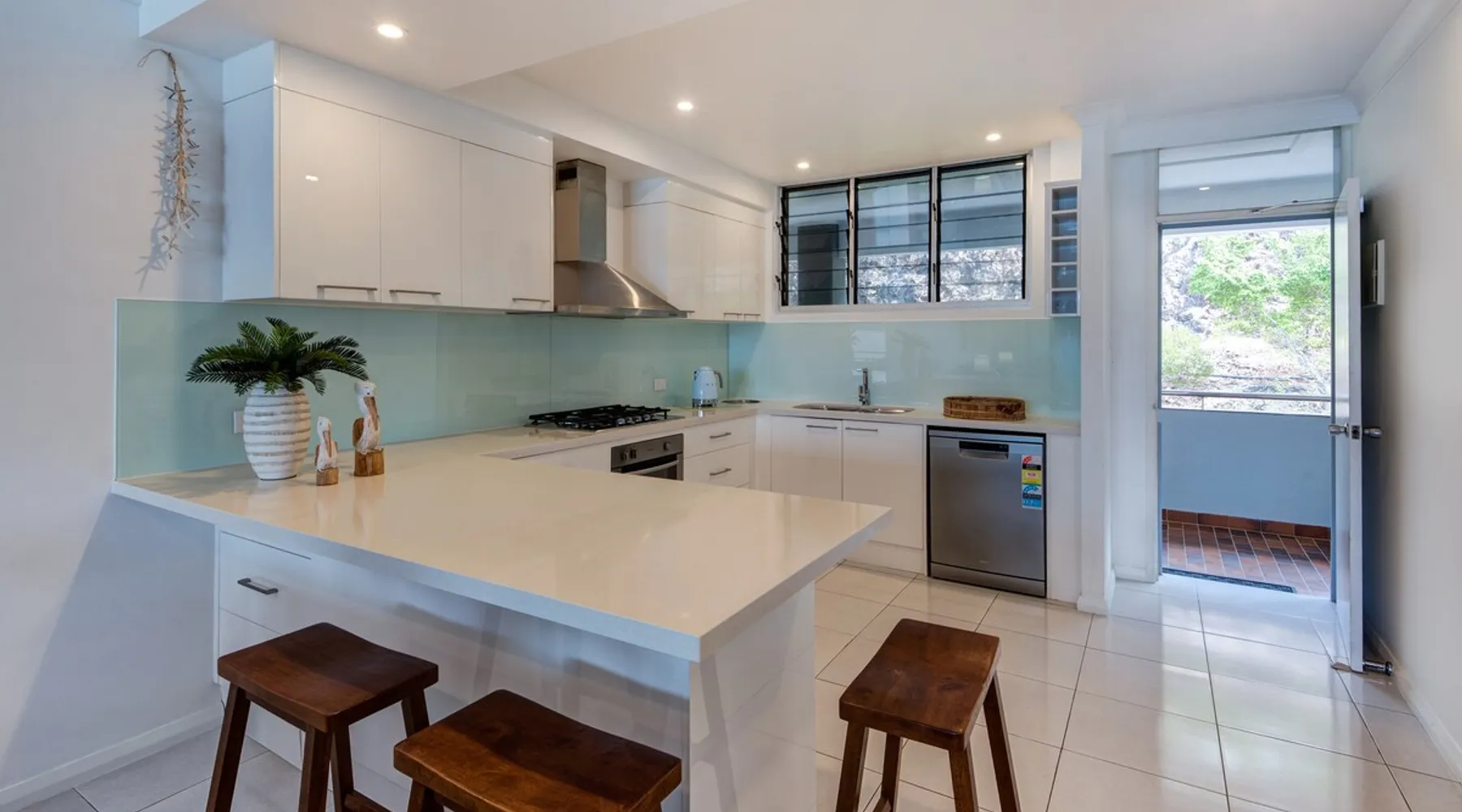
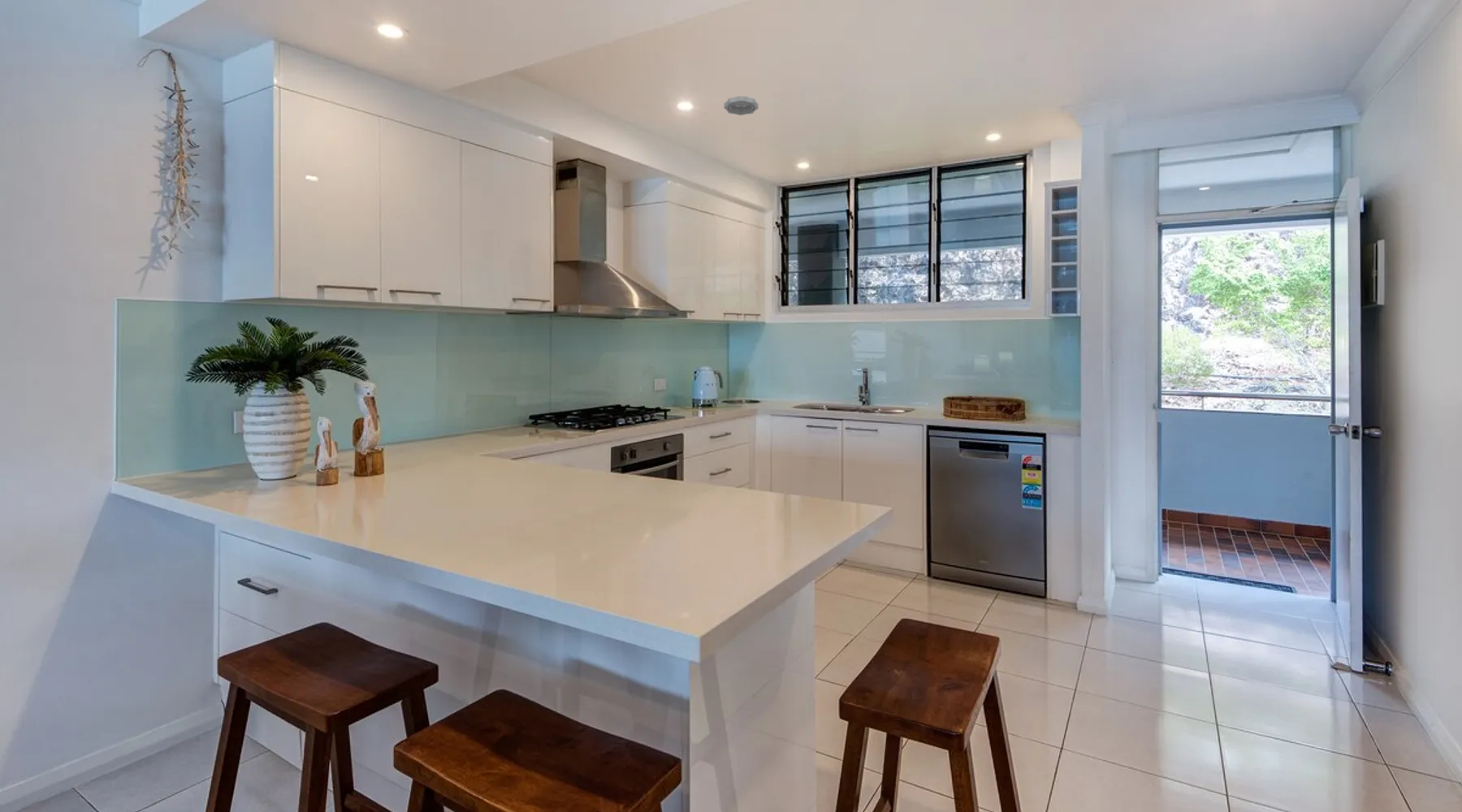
+ smoke detector (741, 103)
